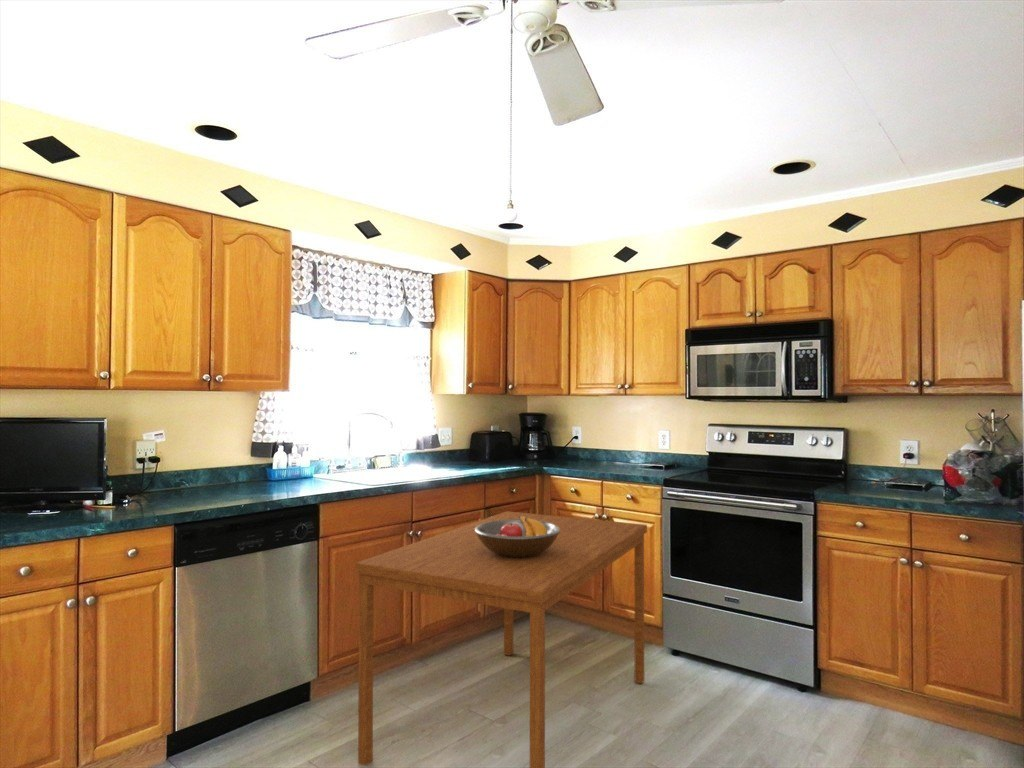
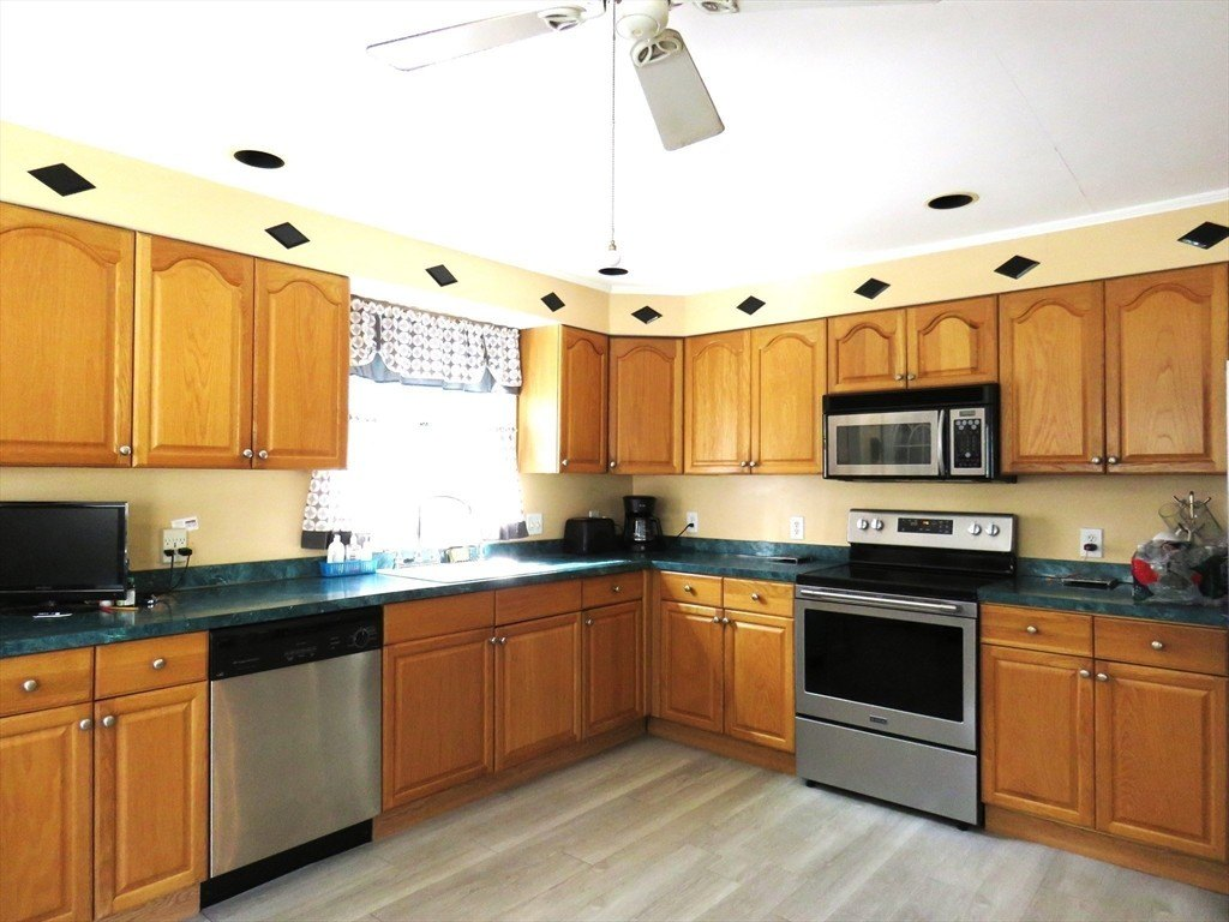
- fruit bowl (517, 536)
- dining table (512, 628)
